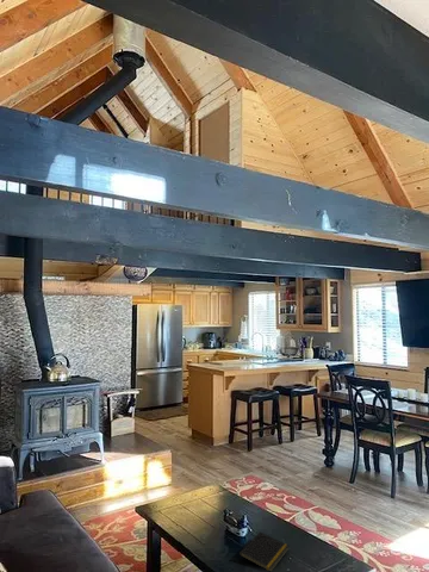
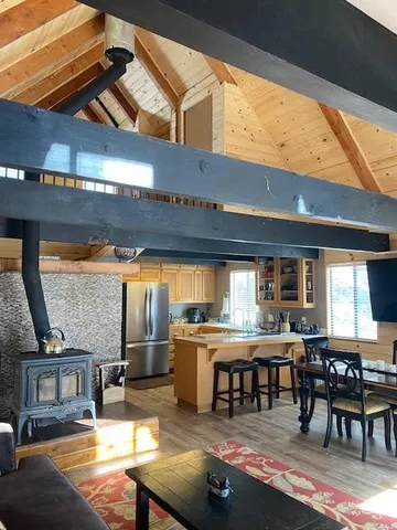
- notepad (265, 549)
